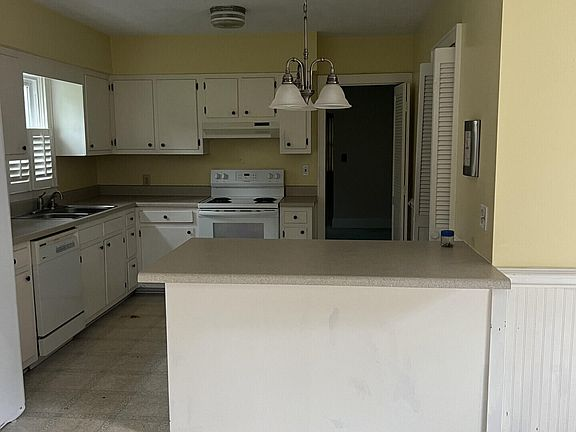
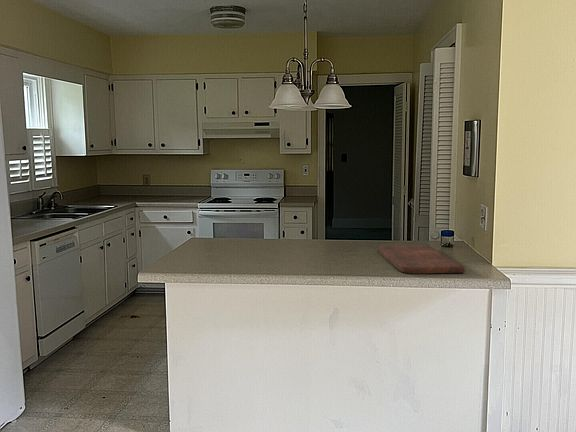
+ cutting board (416, 257)
